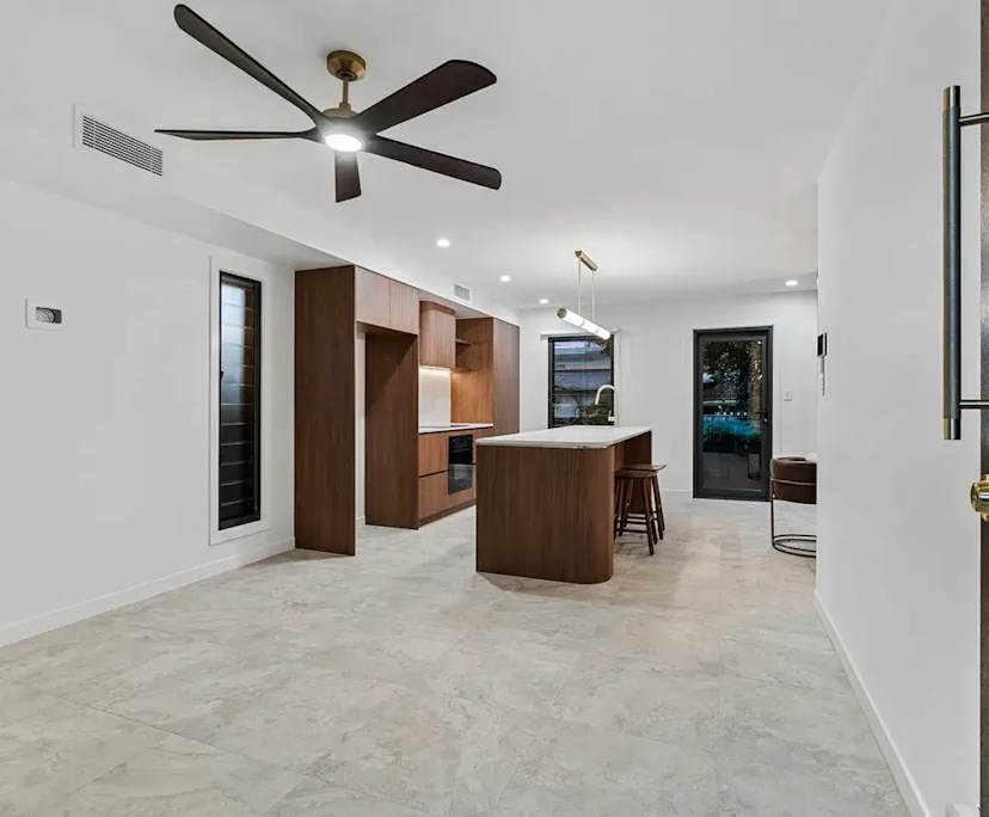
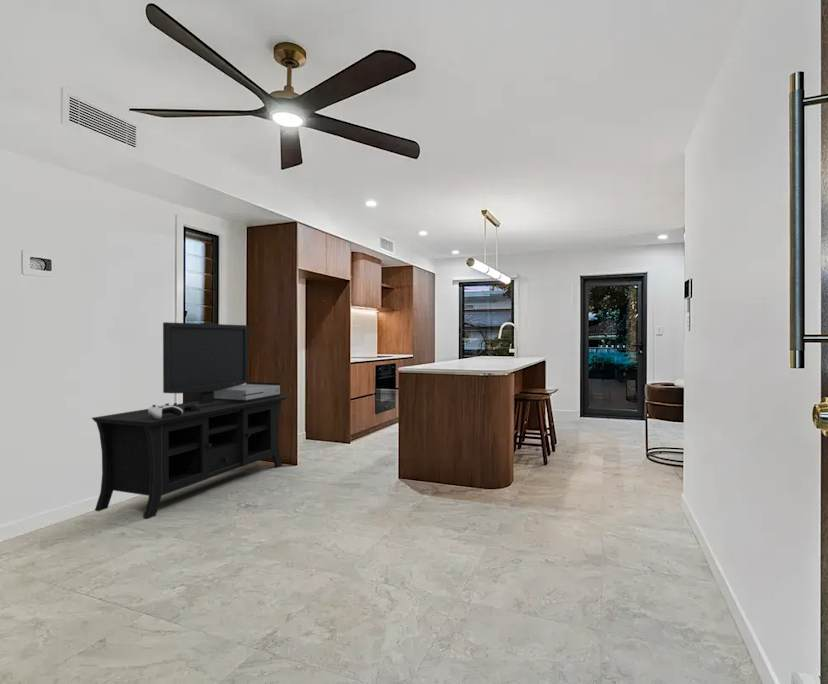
+ media console (205, 404)
